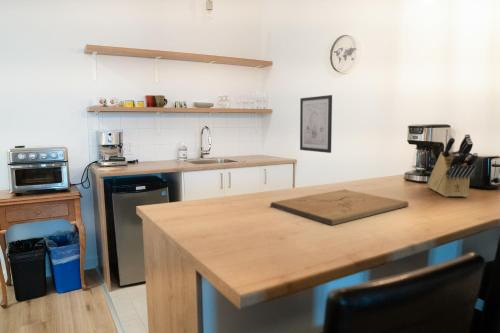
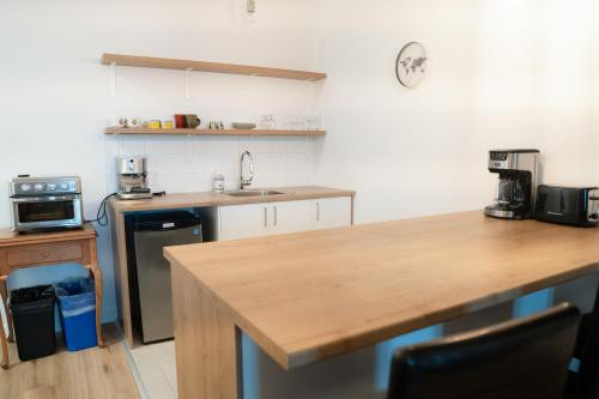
- knife block (451, 164)
- wall art (315, 124)
- cutting board (339, 203)
